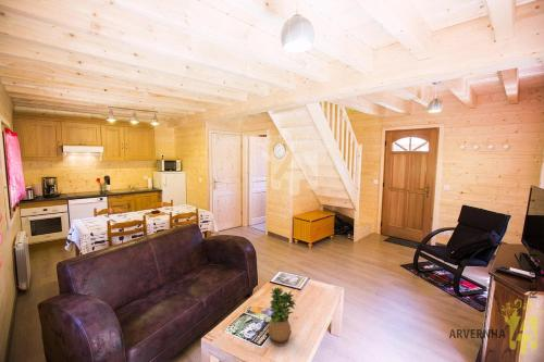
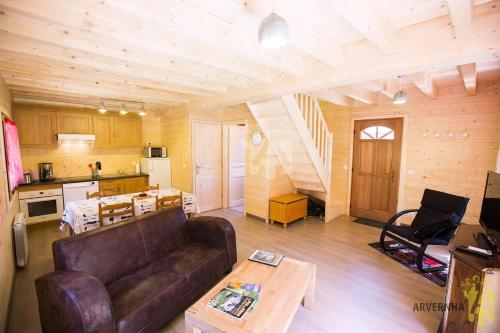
- potted plant (281, 315)
